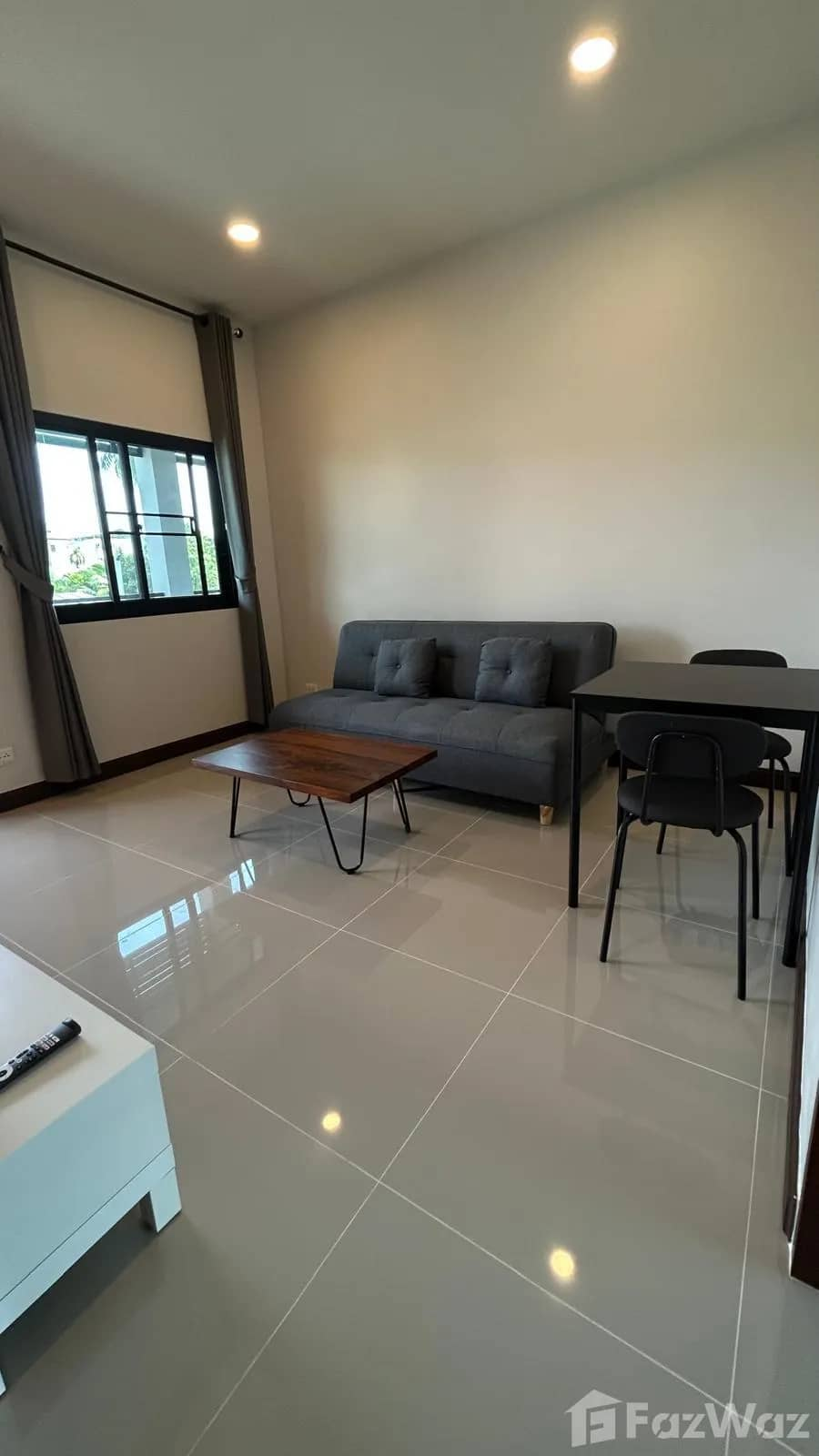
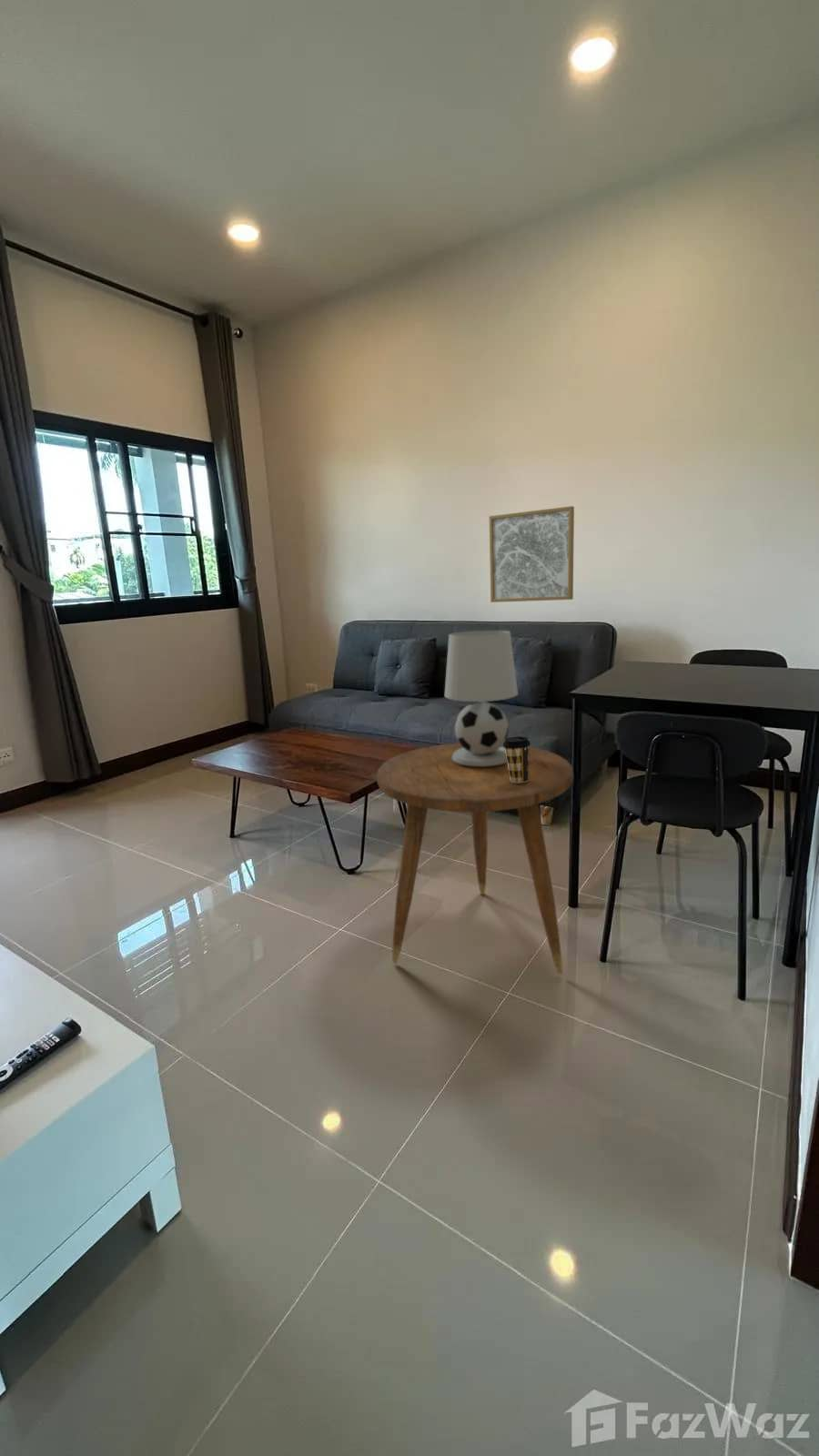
+ wall art (530, 557)
+ table lamp (480, 694)
+ coffee cup (519, 758)
+ side table (475, 856)
